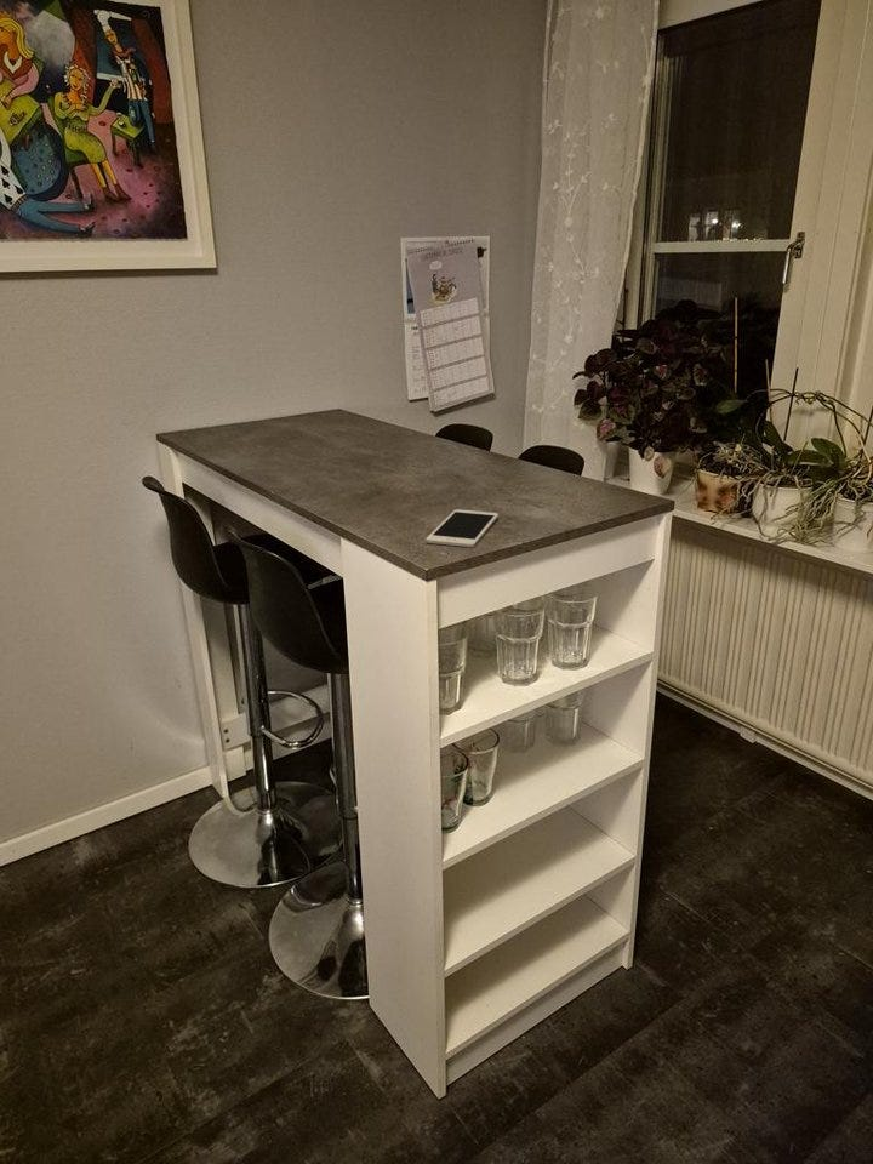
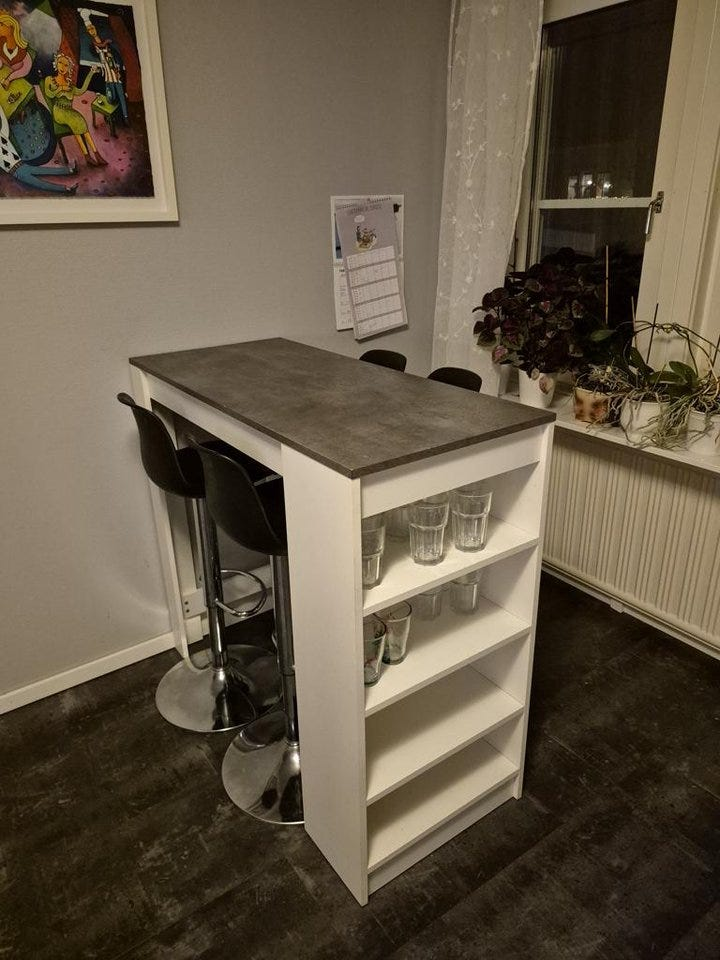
- cell phone (463, 526)
